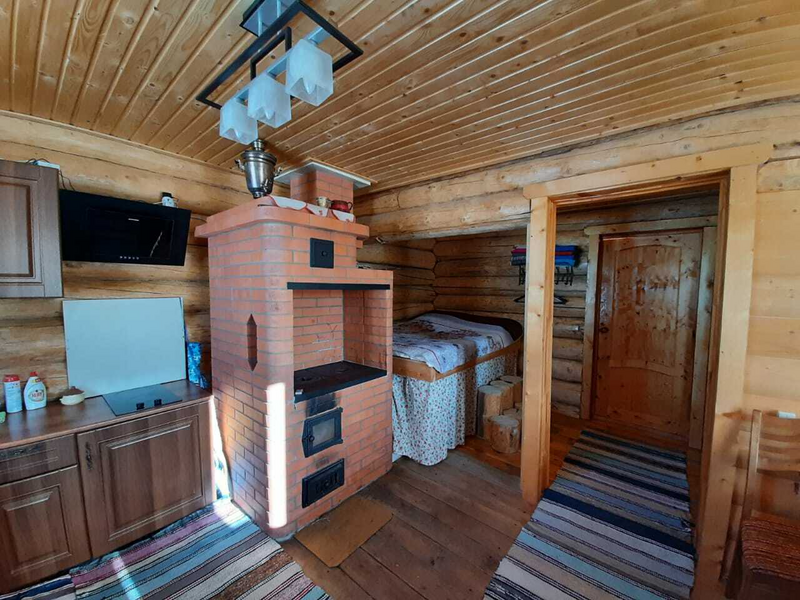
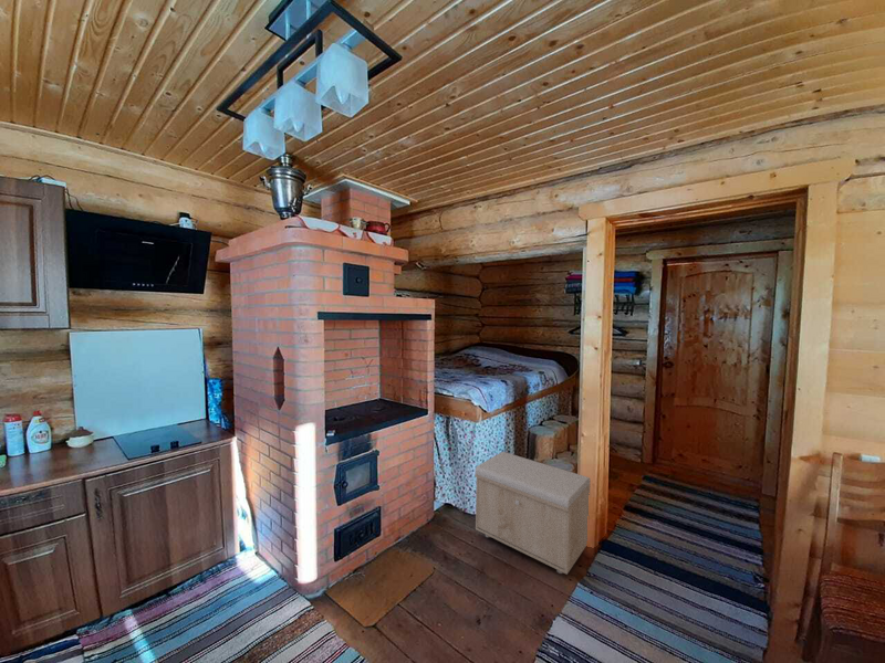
+ storage bench (530, 508)
